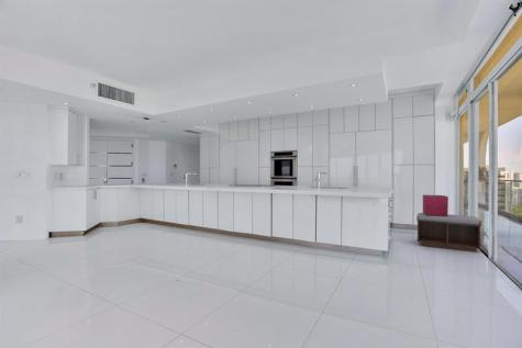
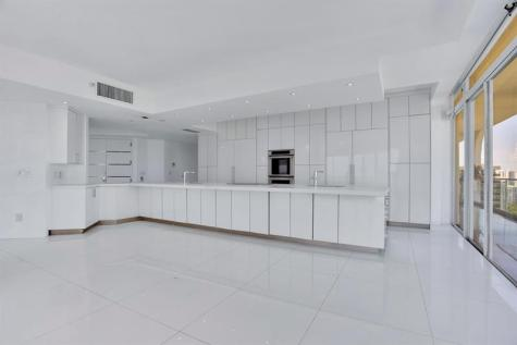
- storage bin (434, 204)
- bench (446, 231)
